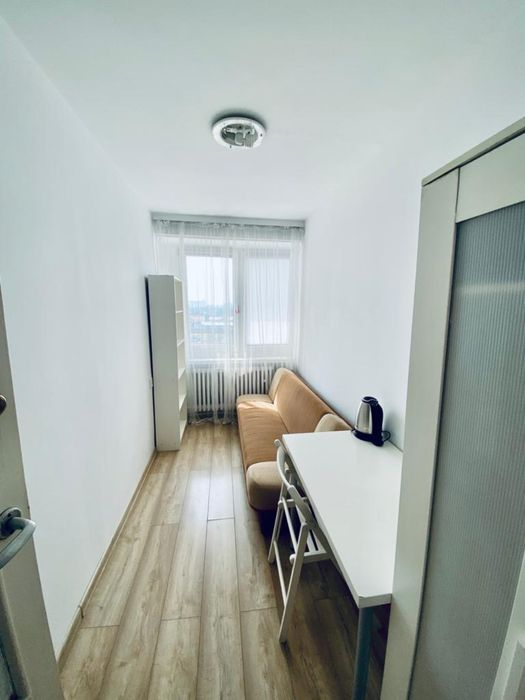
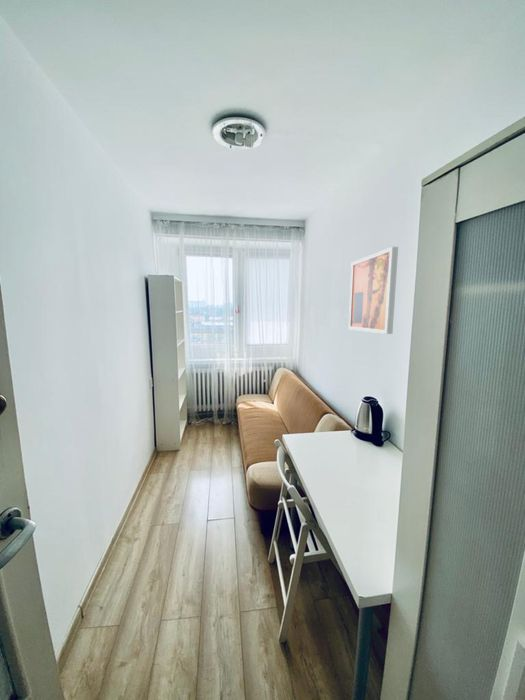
+ wall art (369, 294)
